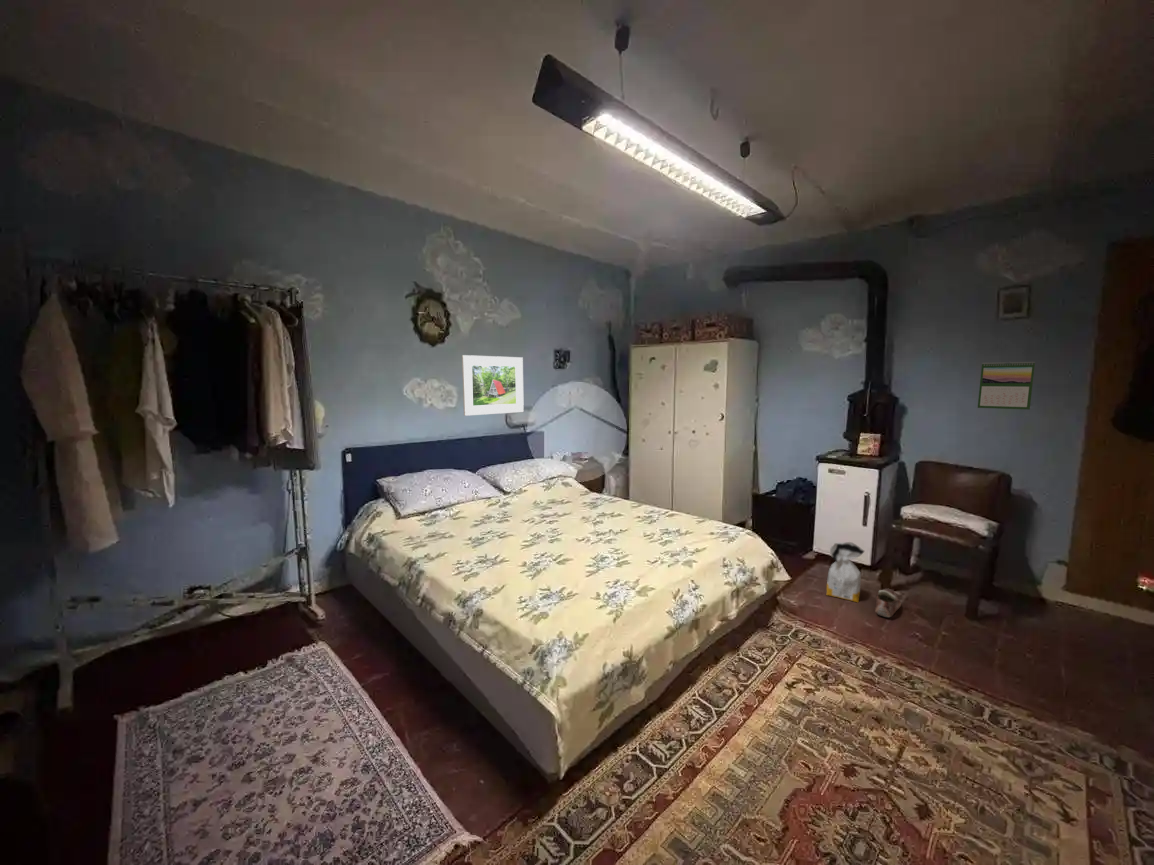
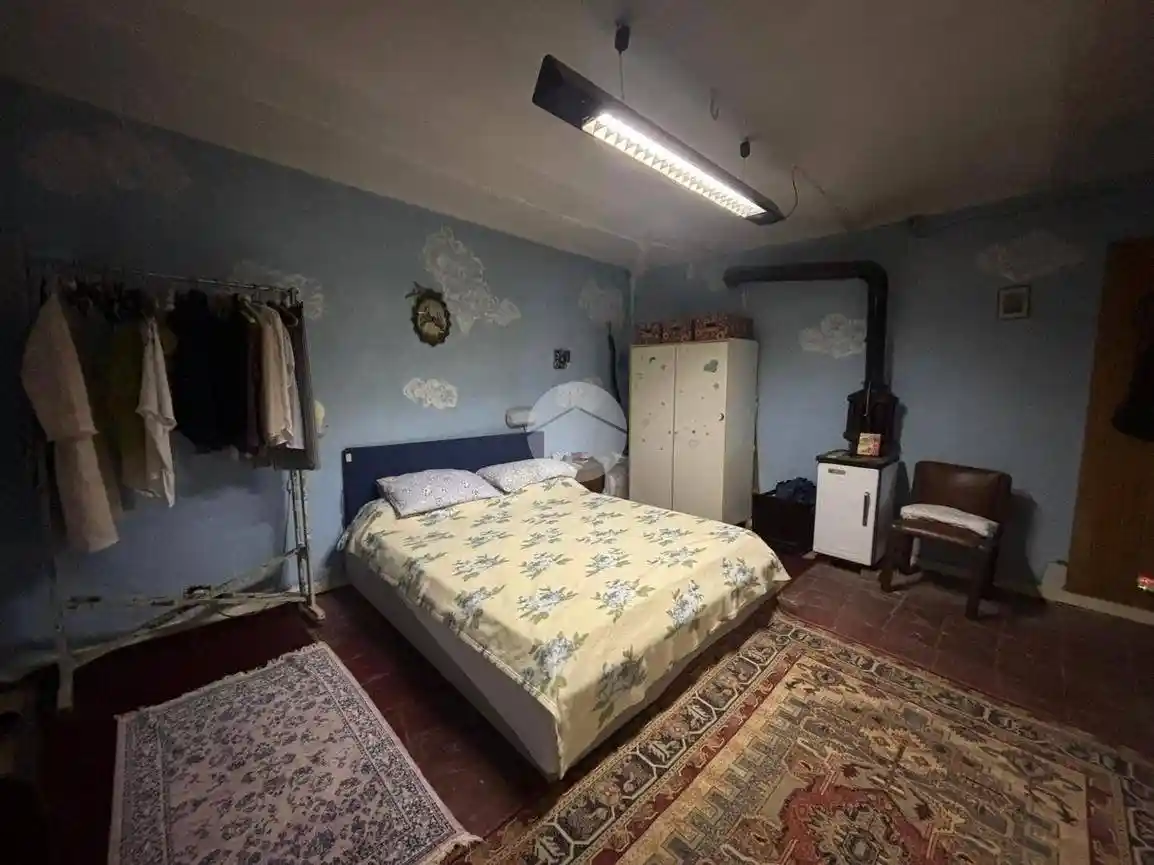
- calendar (1005, 385)
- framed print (494, 385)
- shoe (887, 599)
- bag (845, 567)
